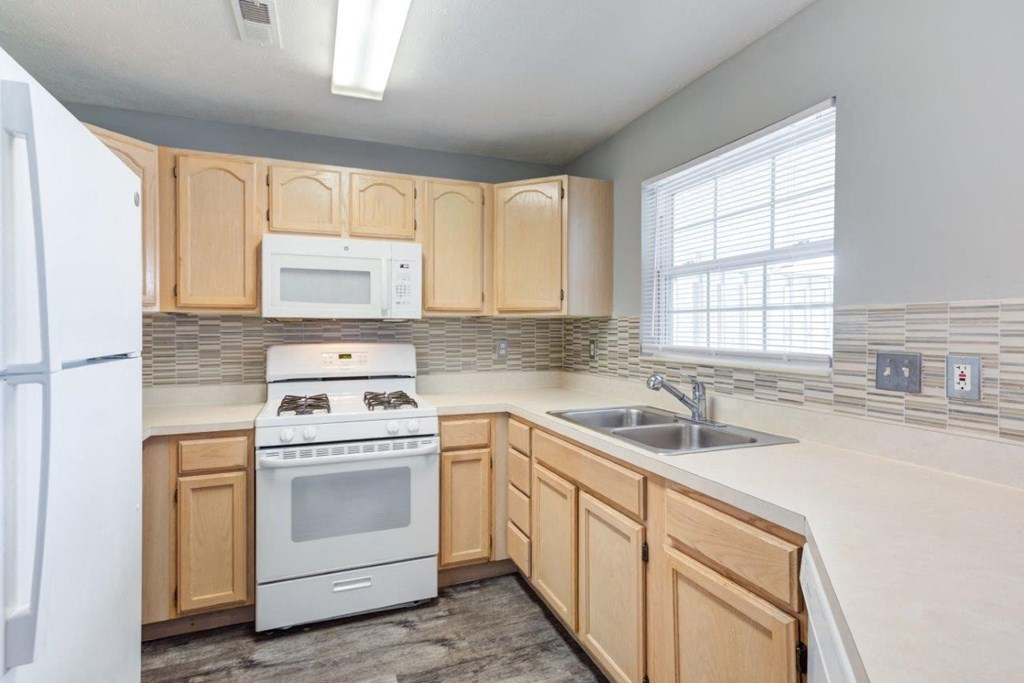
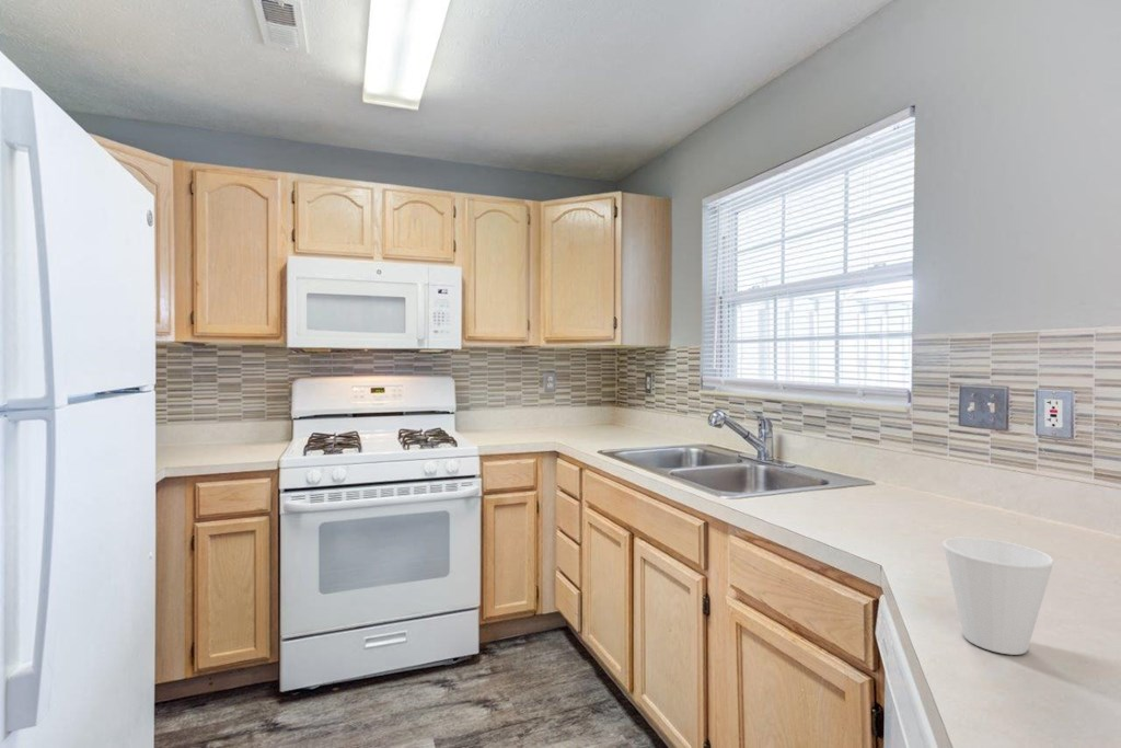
+ cup (995, 596)
